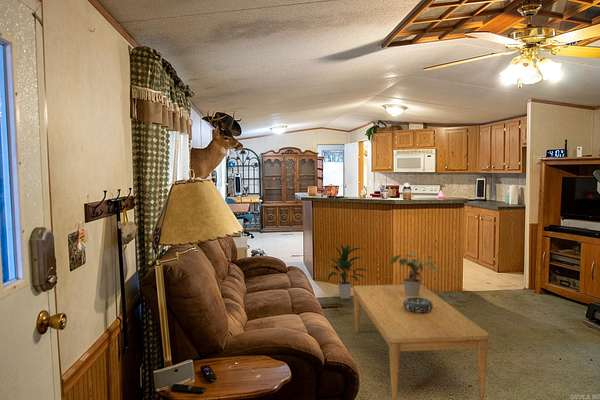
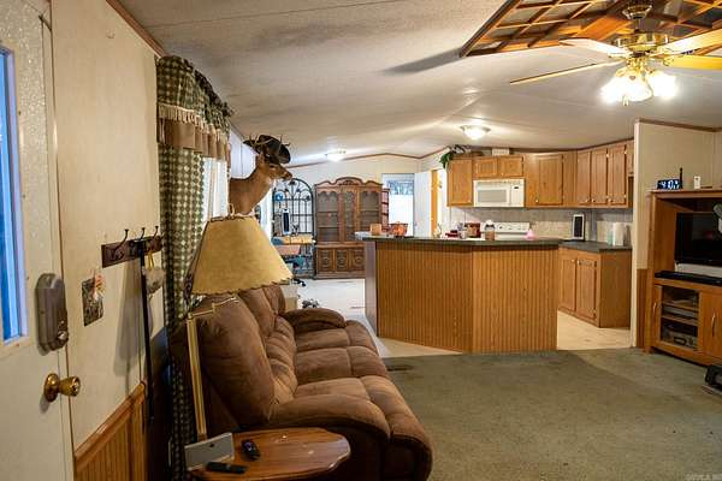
- indoor plant (345, 269)
- potted plant (416, 273)
- coffee table (408, 333)
- decorative bowl (417, 304)
